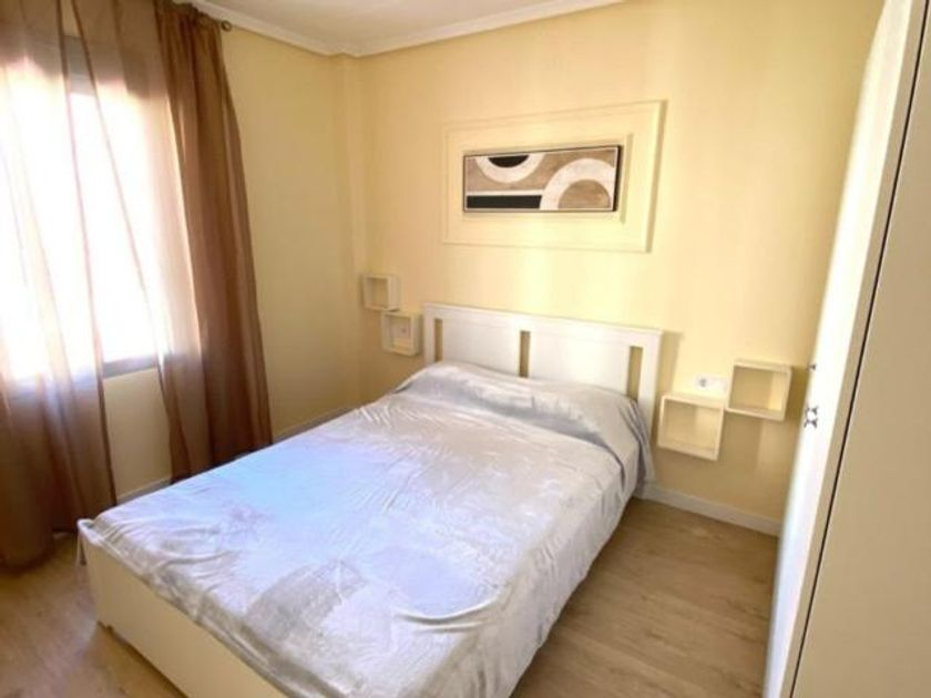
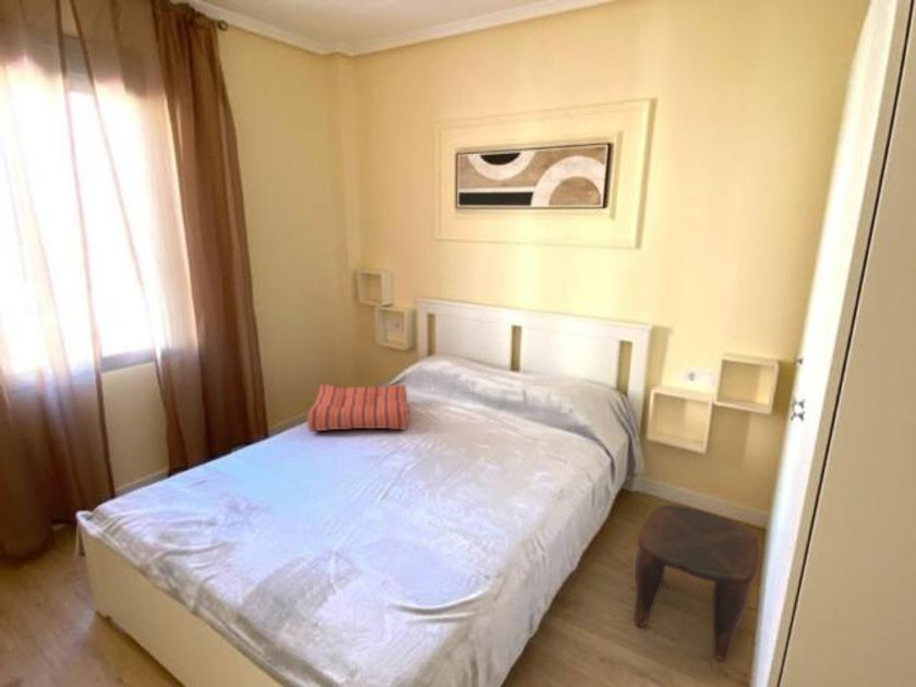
+ stool (692, 575)
+ seat cushion (361, 406)
